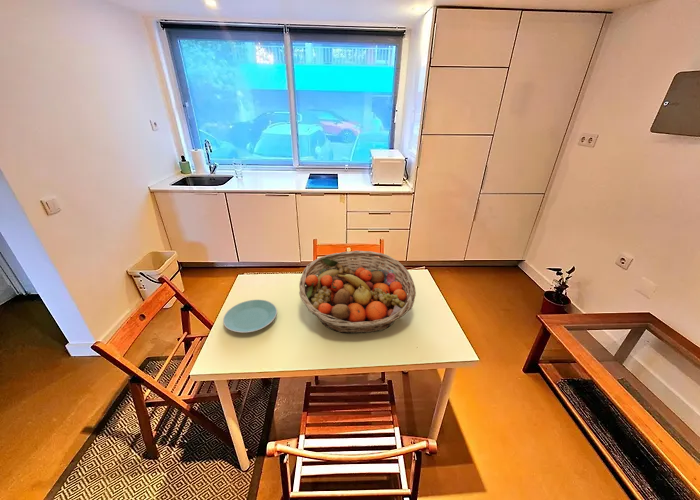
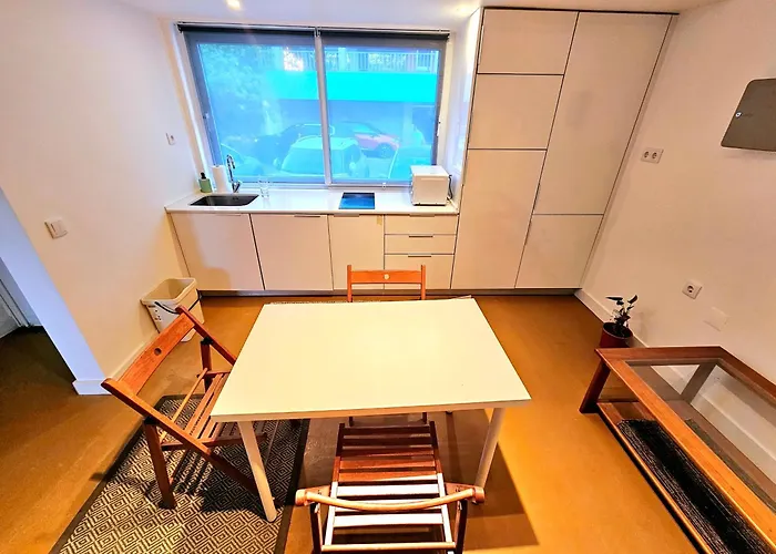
- fruit basket (357, 291)
- plate (251, 316)
